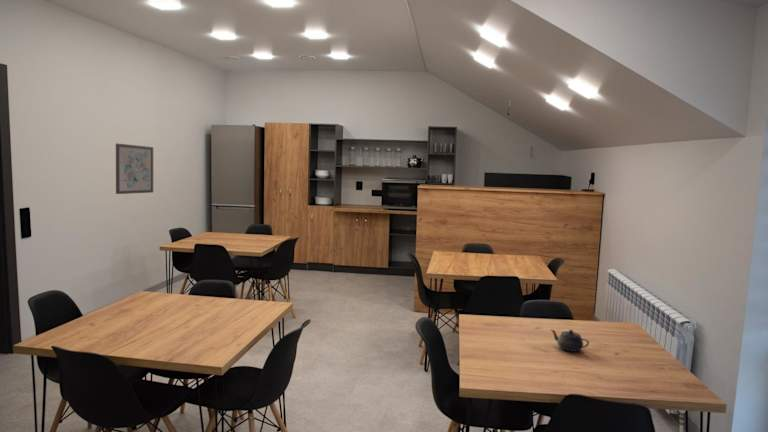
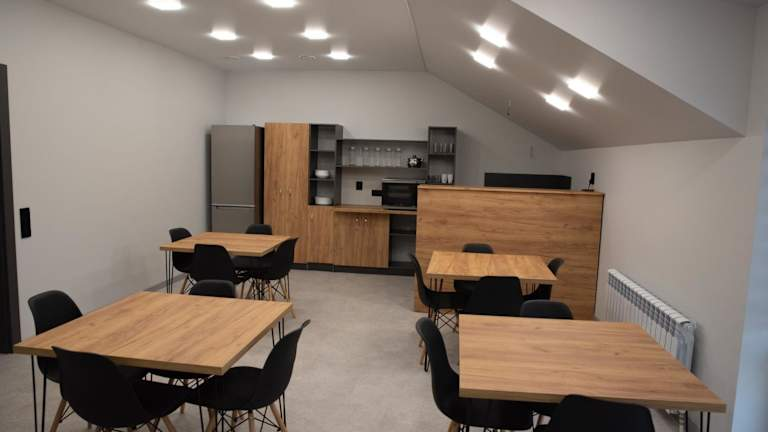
- teapot (569, 339)
- wall art (135, 169)
